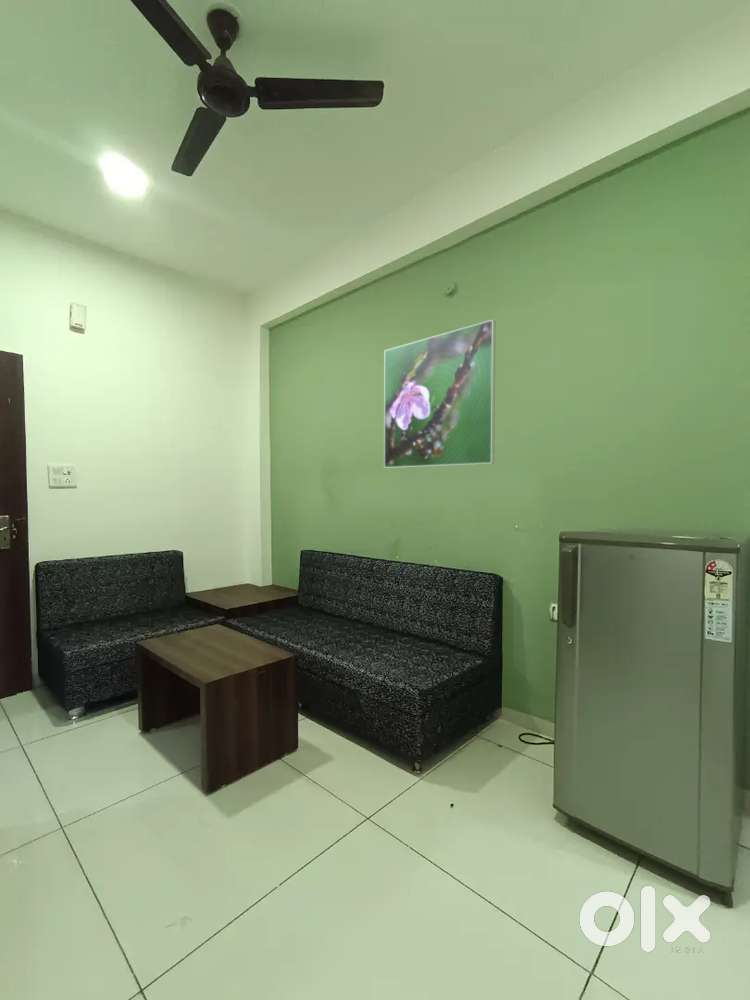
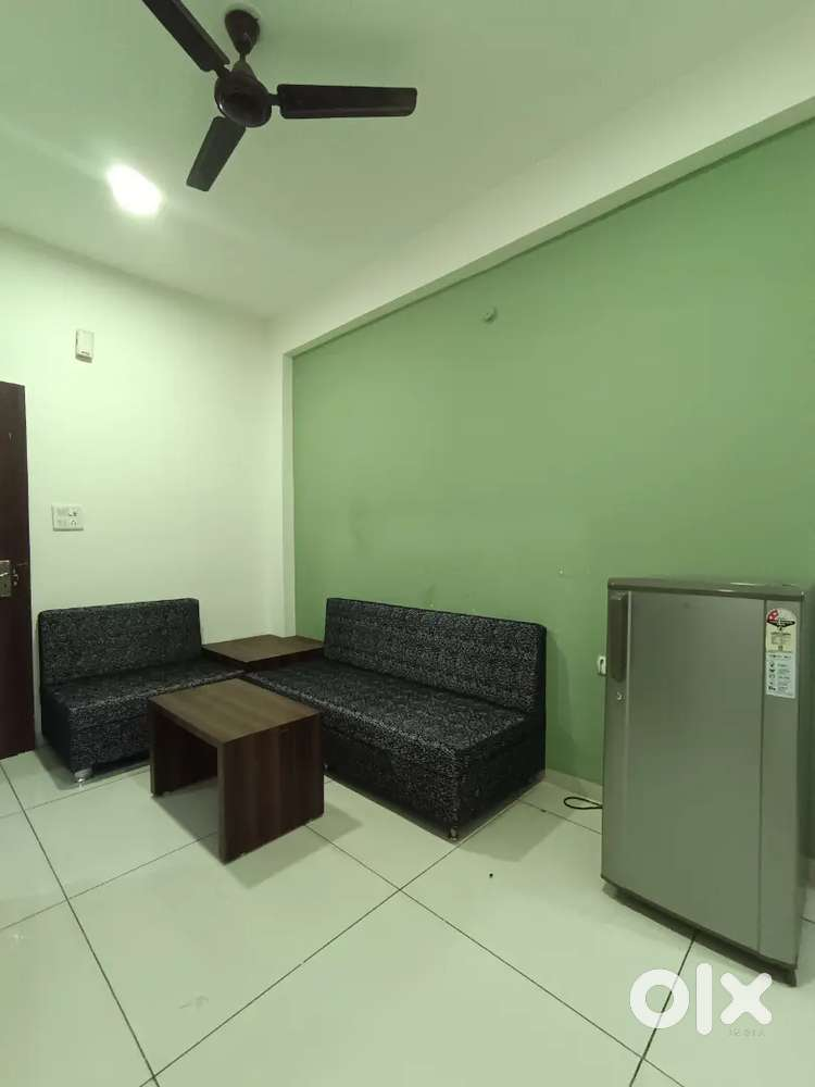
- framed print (434, 401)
